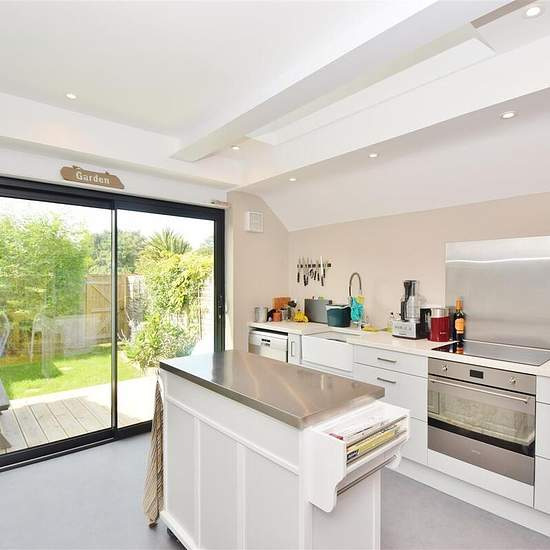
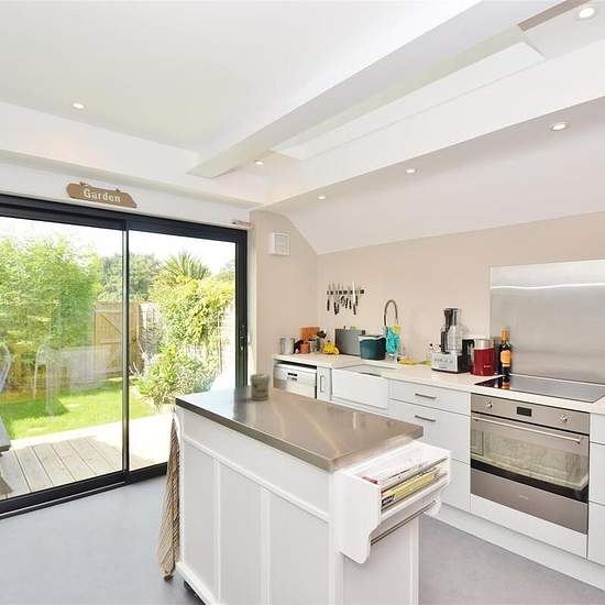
+ jar (260, 386)
